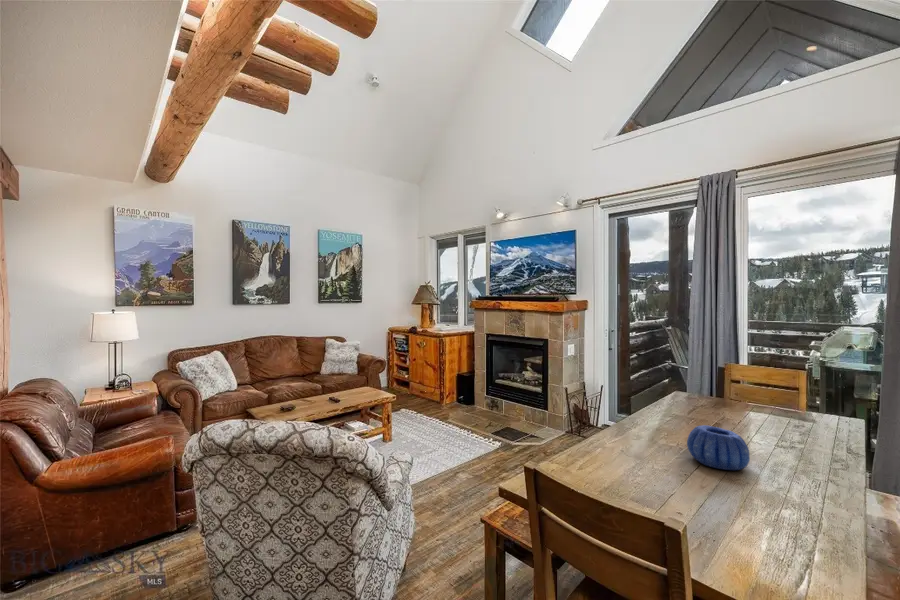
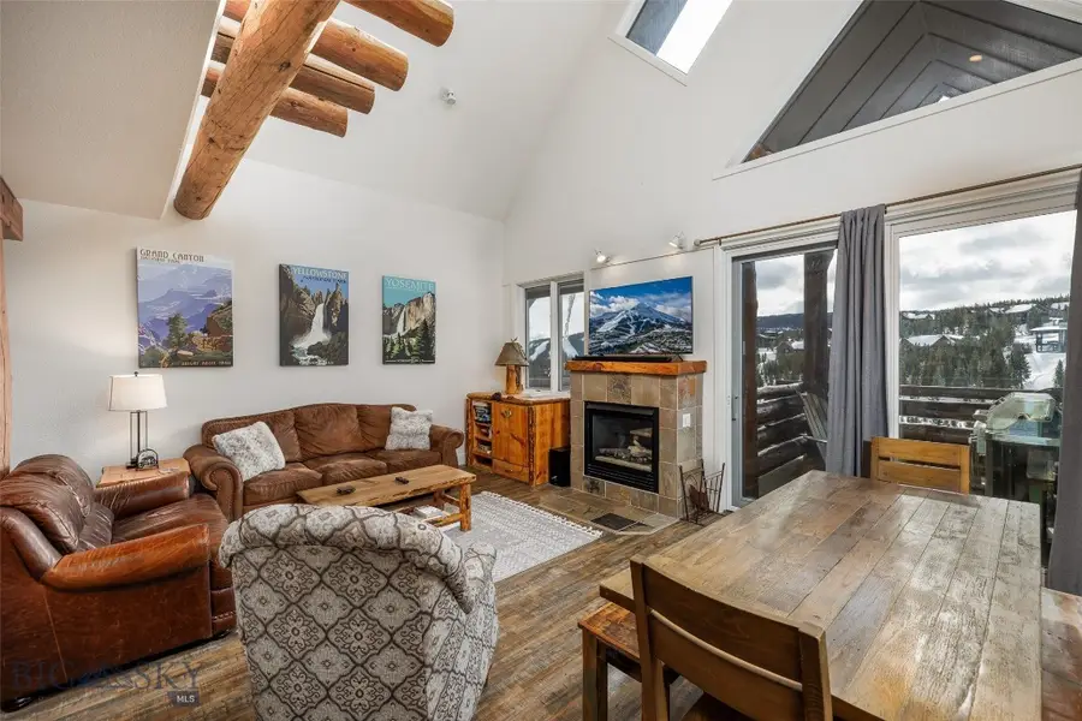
- decorative bowl (717, 446)
